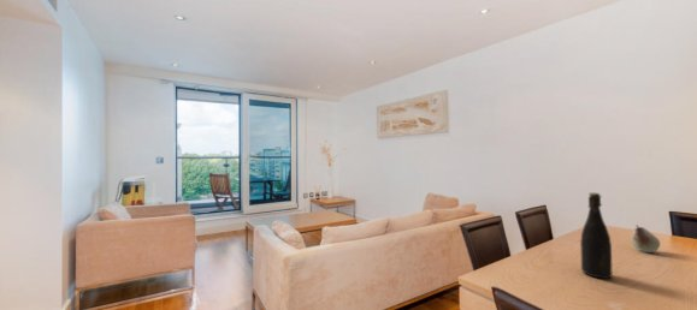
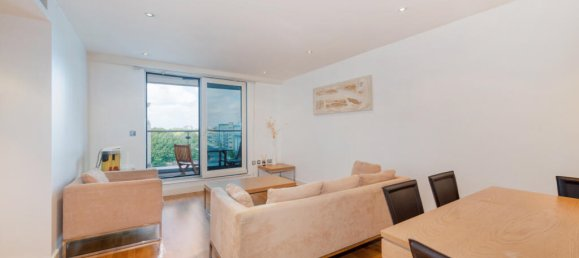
- fruit (645, 238)
- bottle (595, 233)
